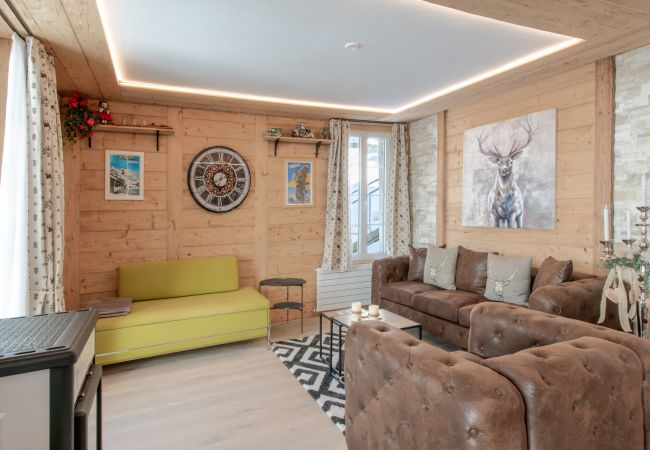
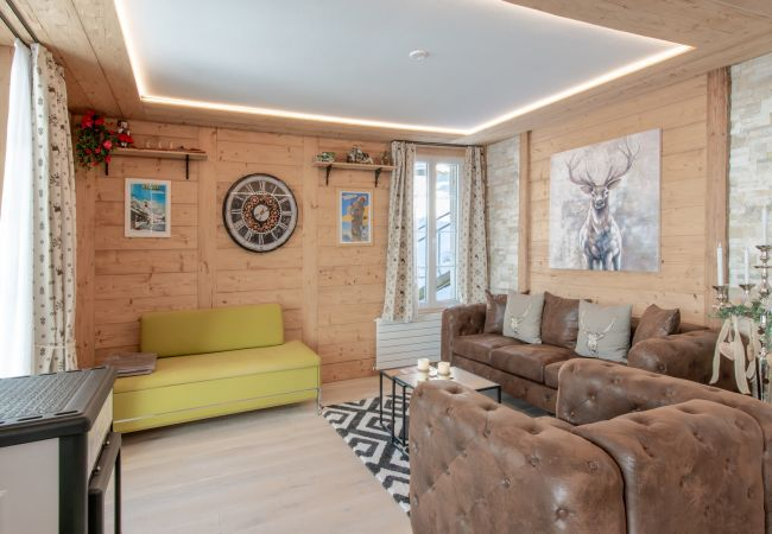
- side table (282, 304)
